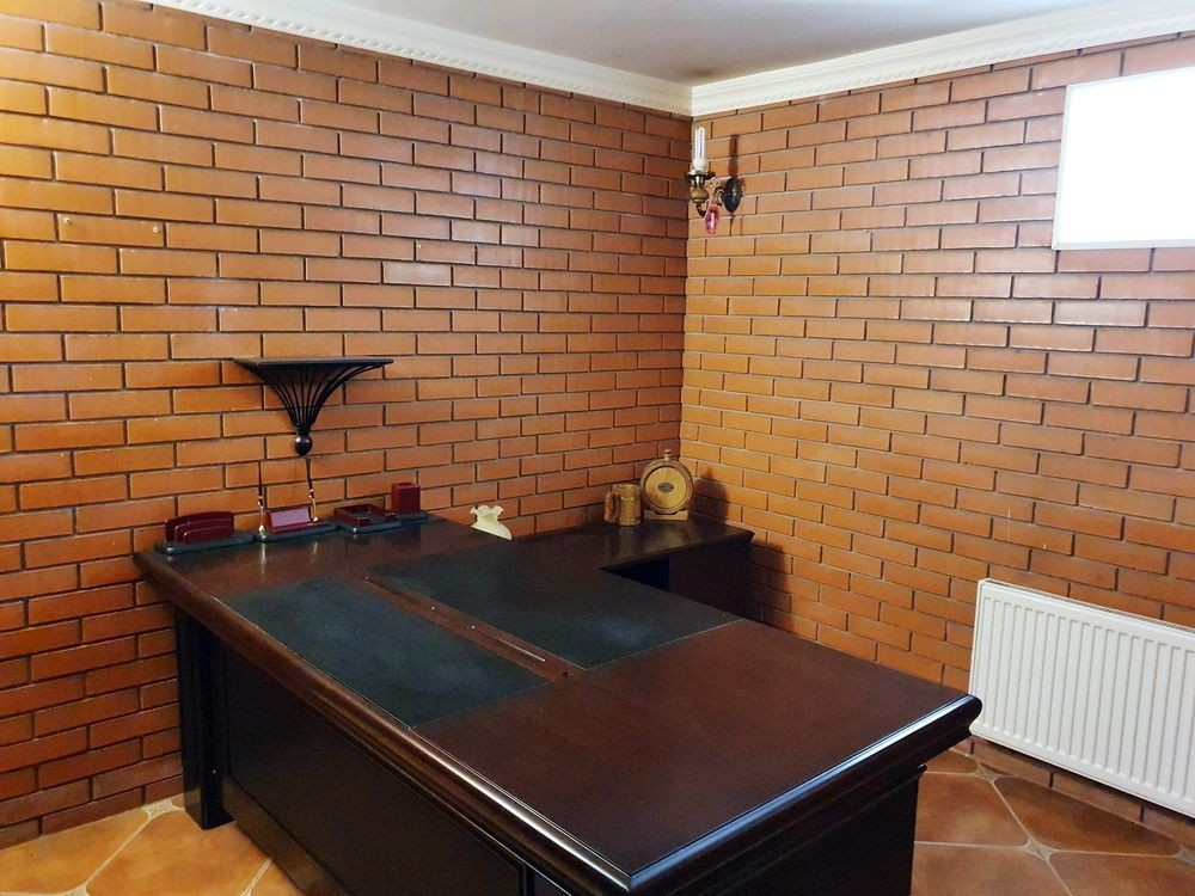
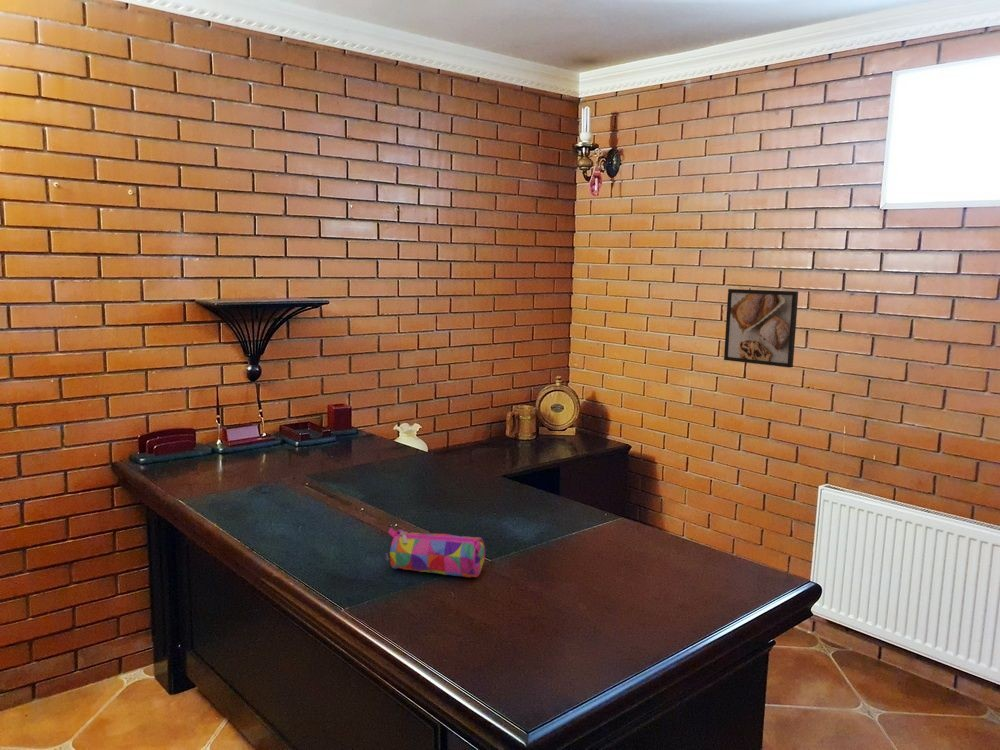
+ pencil case (435, 552)
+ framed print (759, 327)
